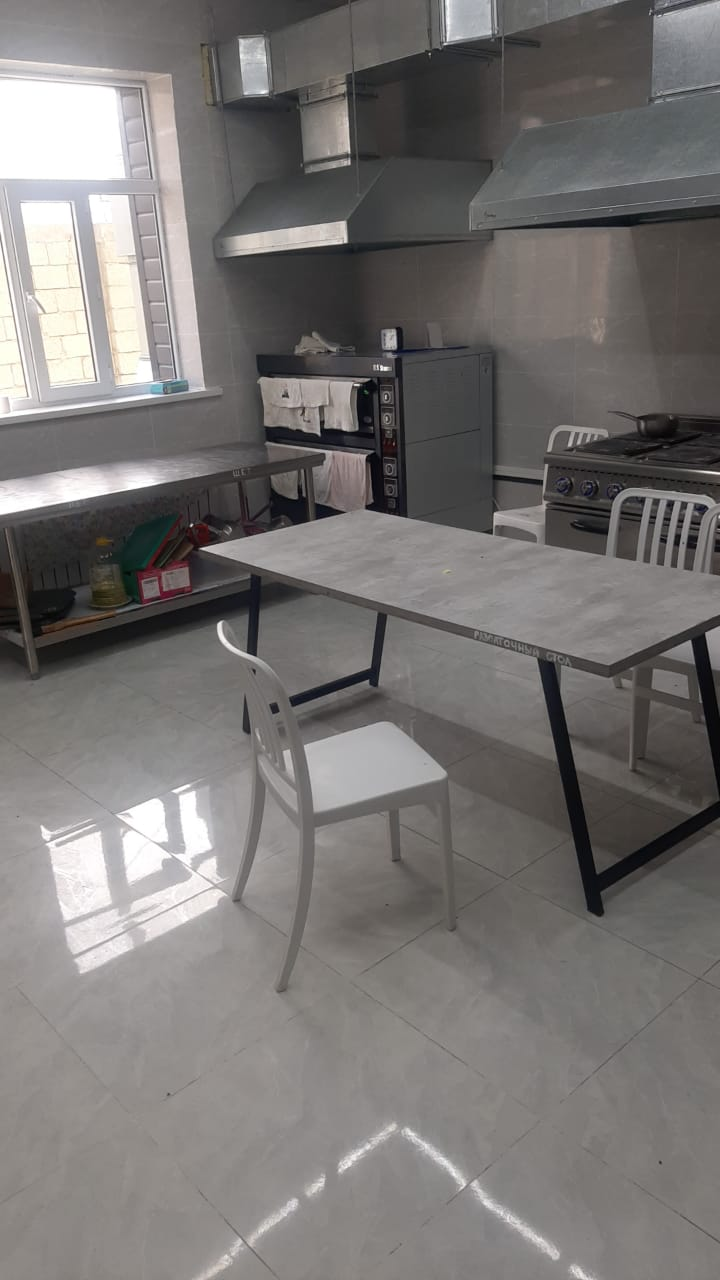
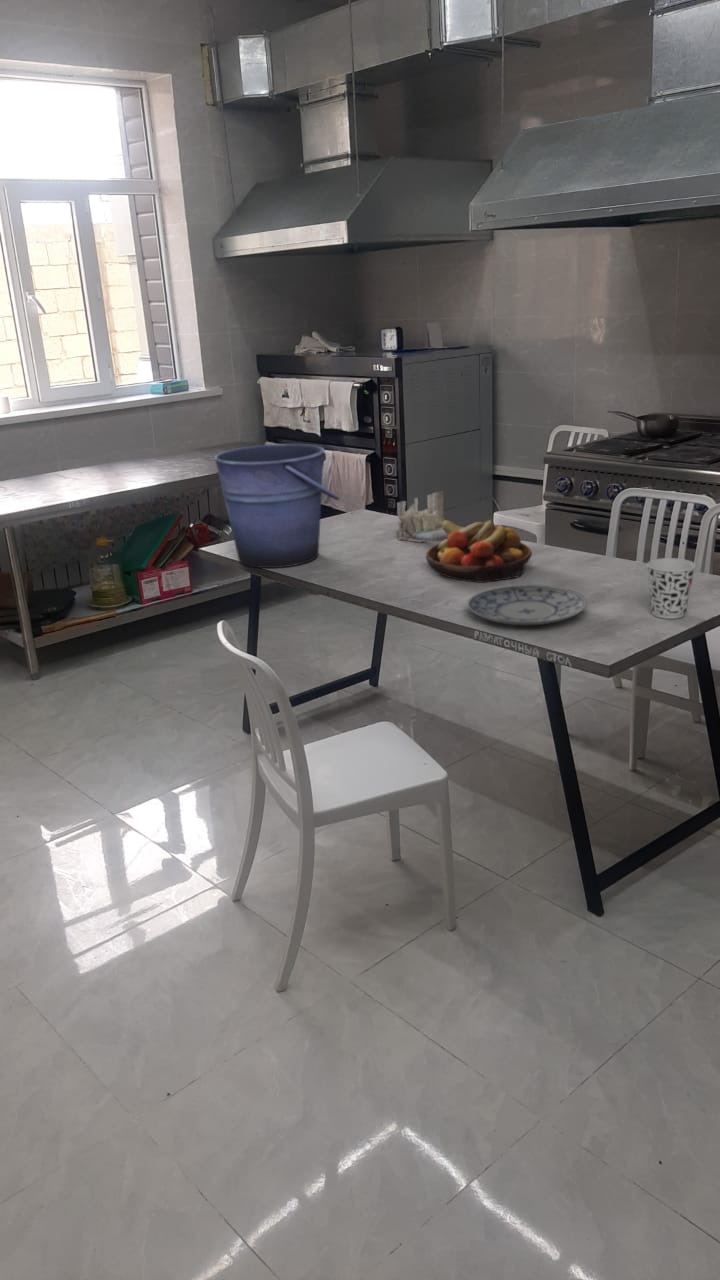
+ cup (669, 589)
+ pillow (431, 516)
+ fruit bowl (477, 547)
+ bucket (280, 505)
+ plate (526, 608)
